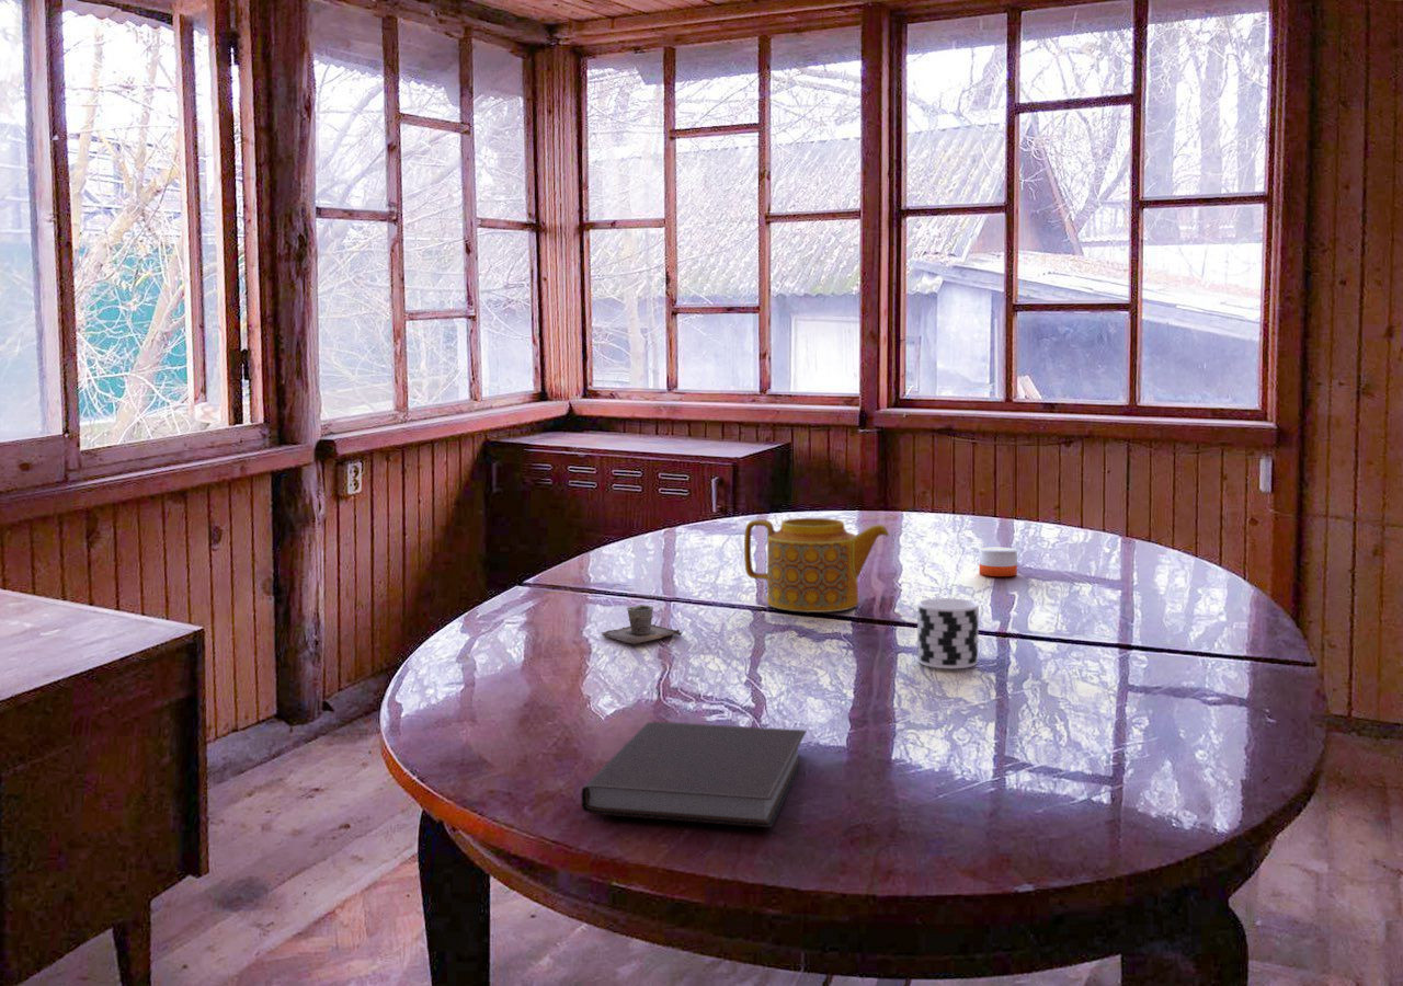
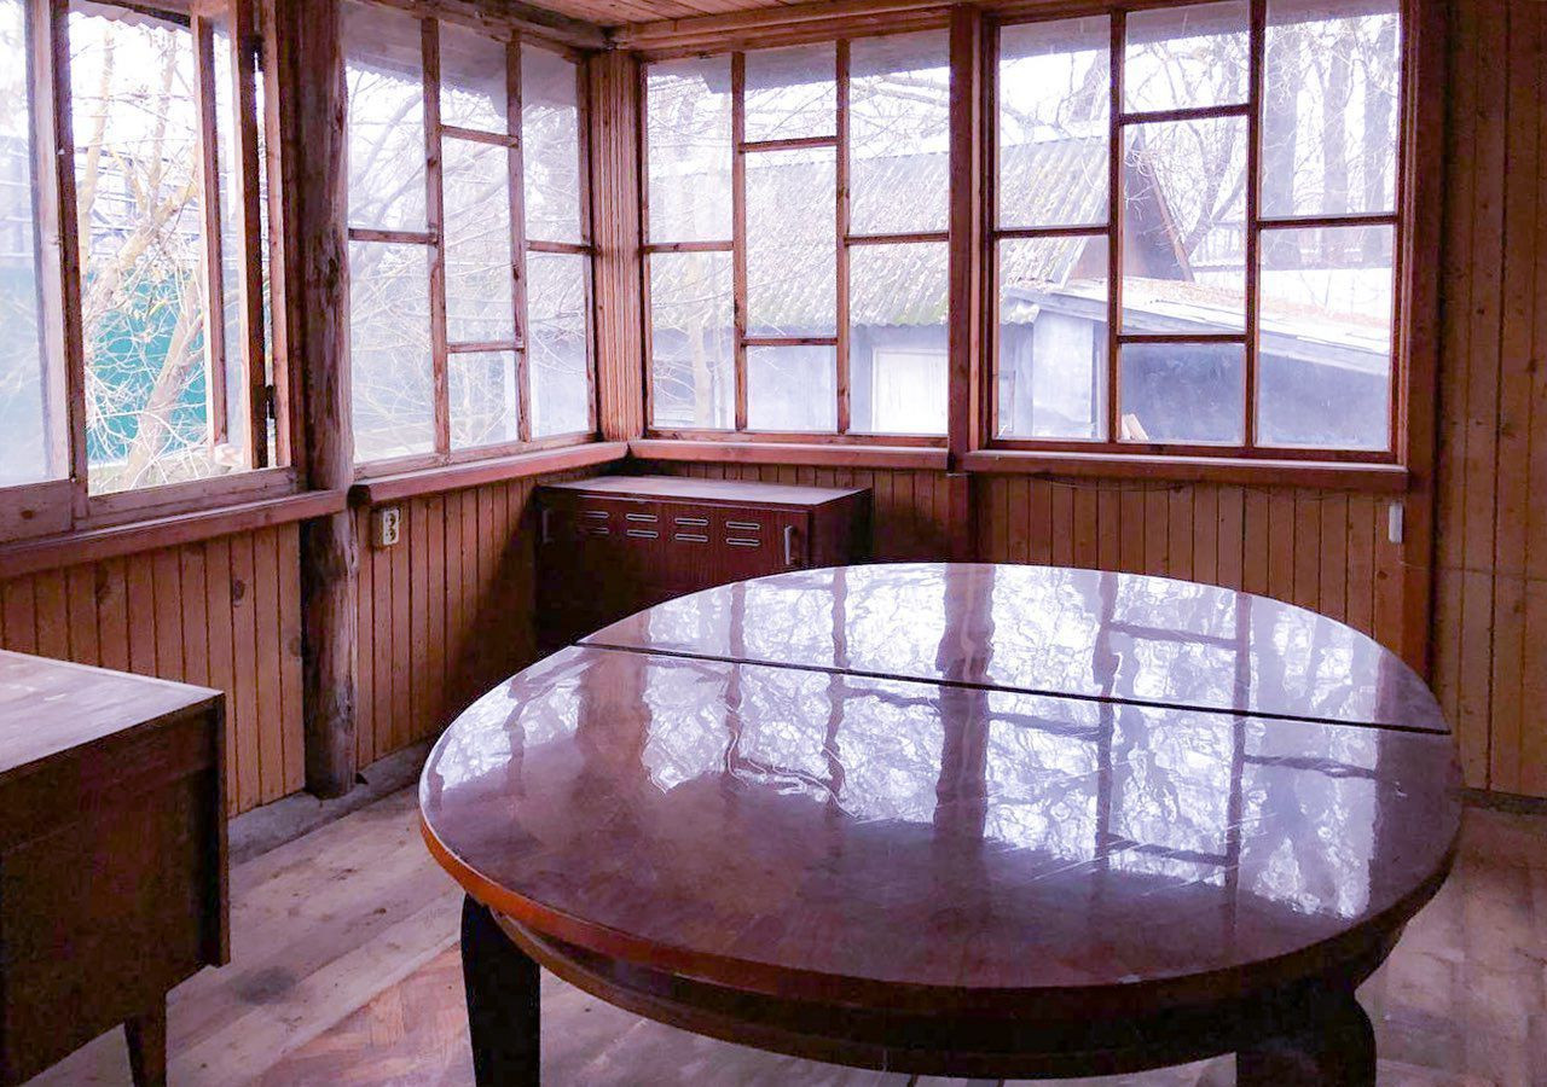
- teapot (815, 562)
- cup (640, 621)
- cup (948, 630)
- candle (997, 548)
- notebook (702, 768)
